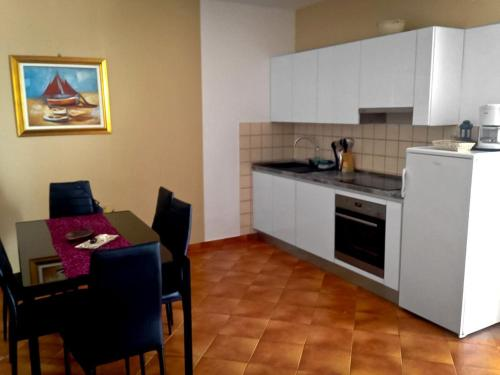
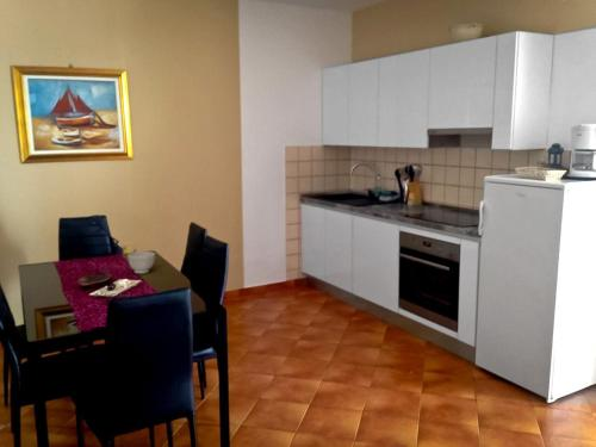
+ bowl (142, 262)
